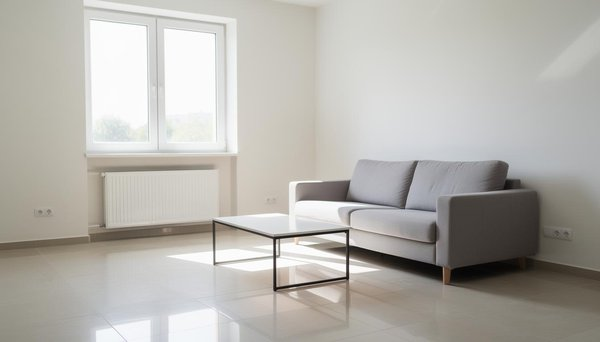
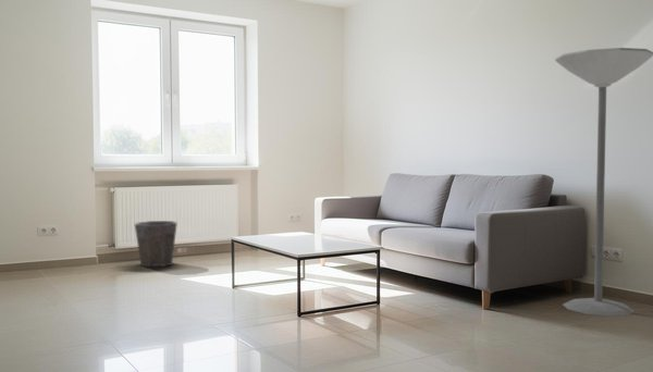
+ waste bin (156, 243)
+ floor lamp (600, 183)
